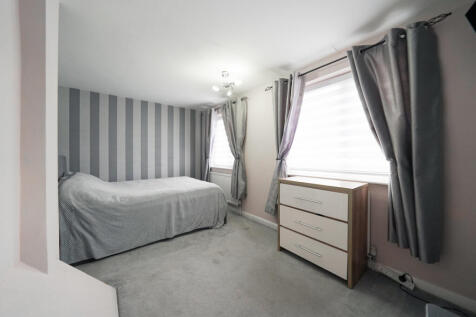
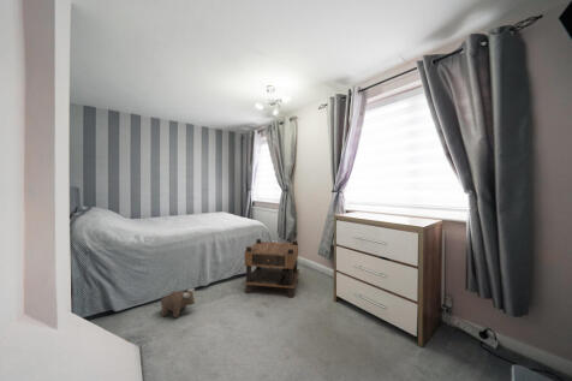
+ nightstand (273, 264)
+ plush toy (178, 302)
